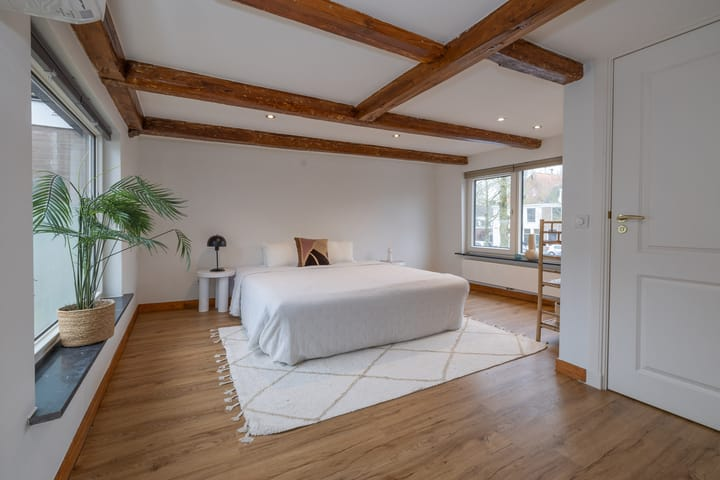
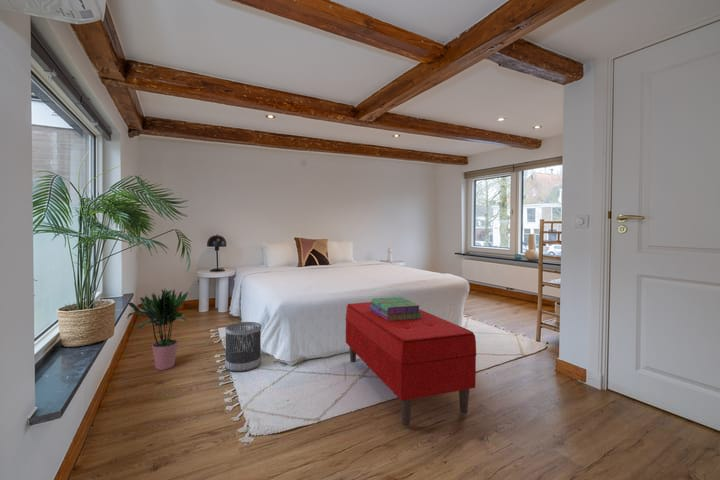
+ bench (399, 349)
+ stack of books (394, 307)
+ potted plant (158, 326)
+ wastebasket (243, 345)
